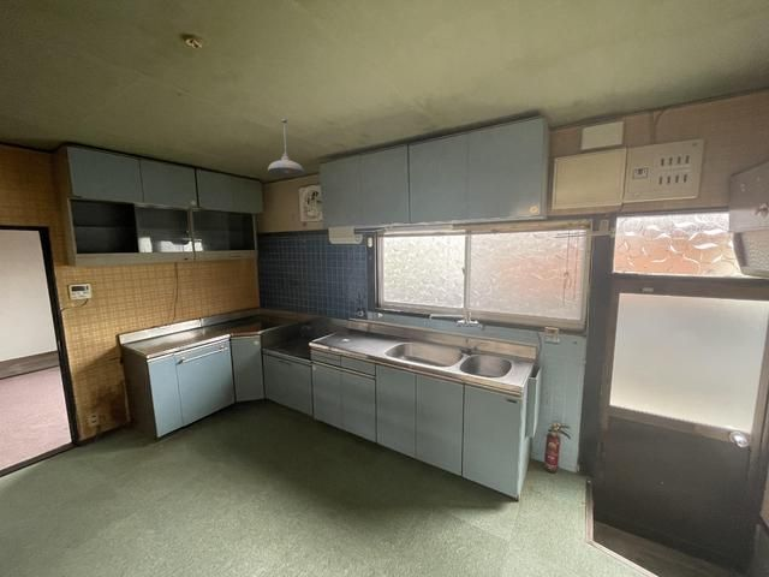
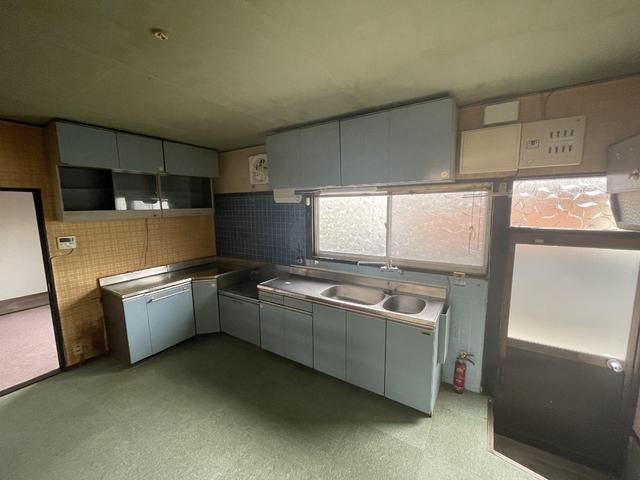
- pendant light (285, 147)
